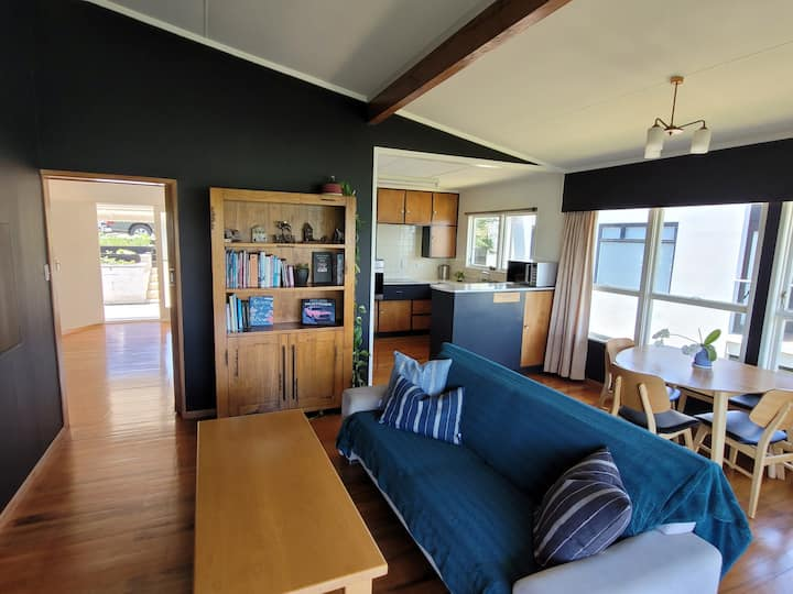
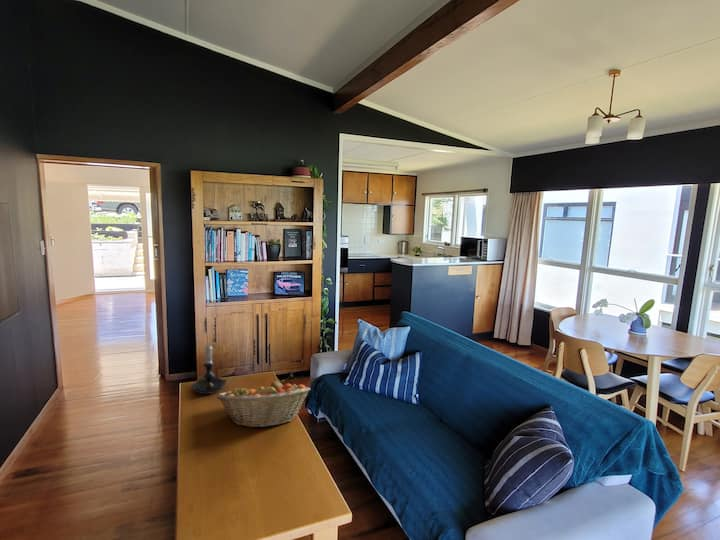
+ fruit basket (264, 399)
+ candle holder (209, 366)
